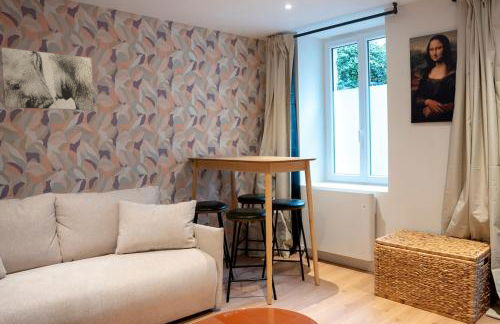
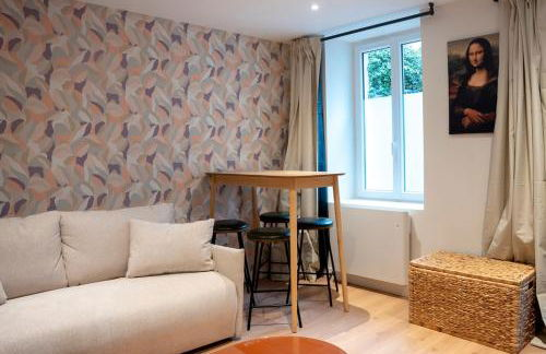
- wall art (50, 81)
